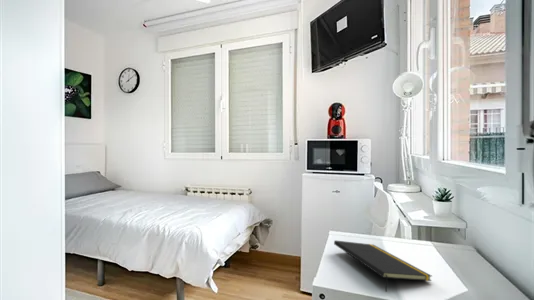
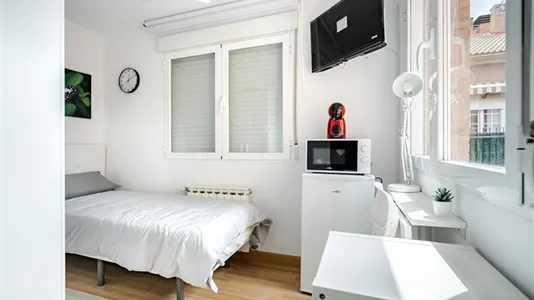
- notepad (377, 258)
